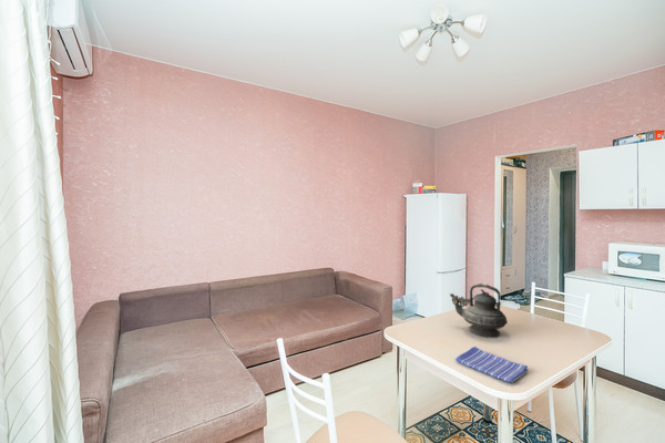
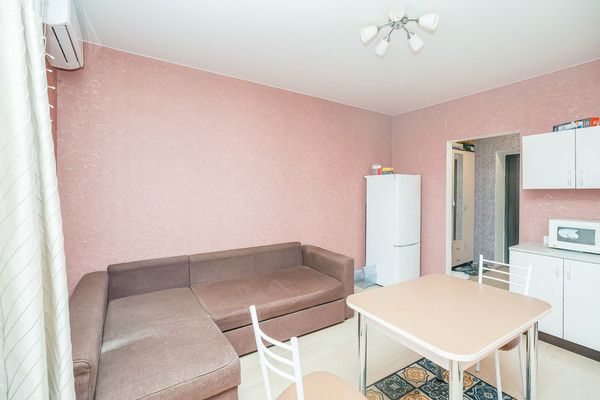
- dish towel (490, 362)
- teapot (477, 306)
